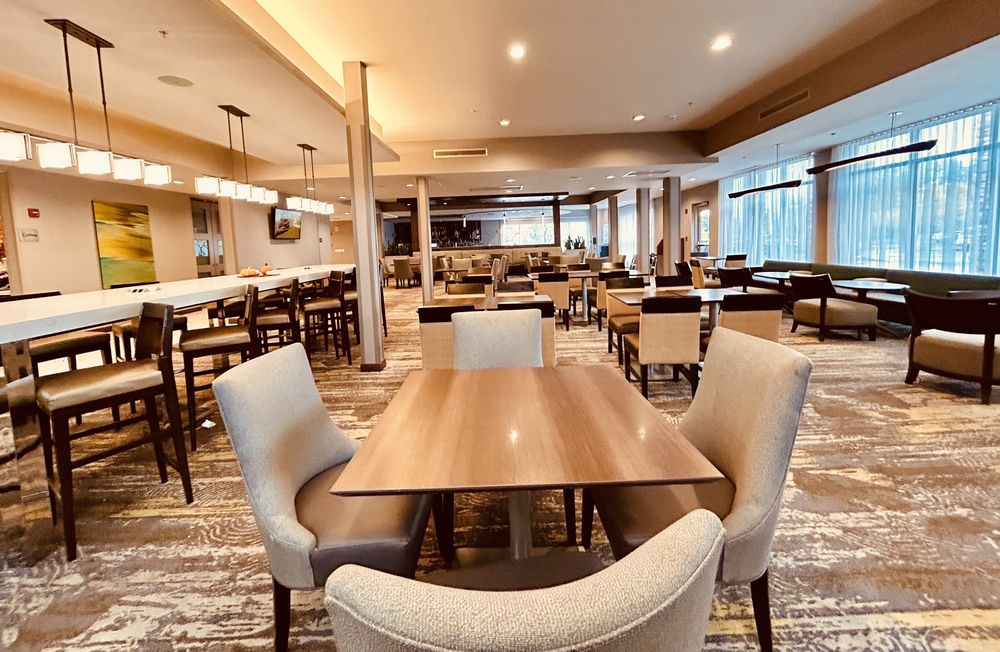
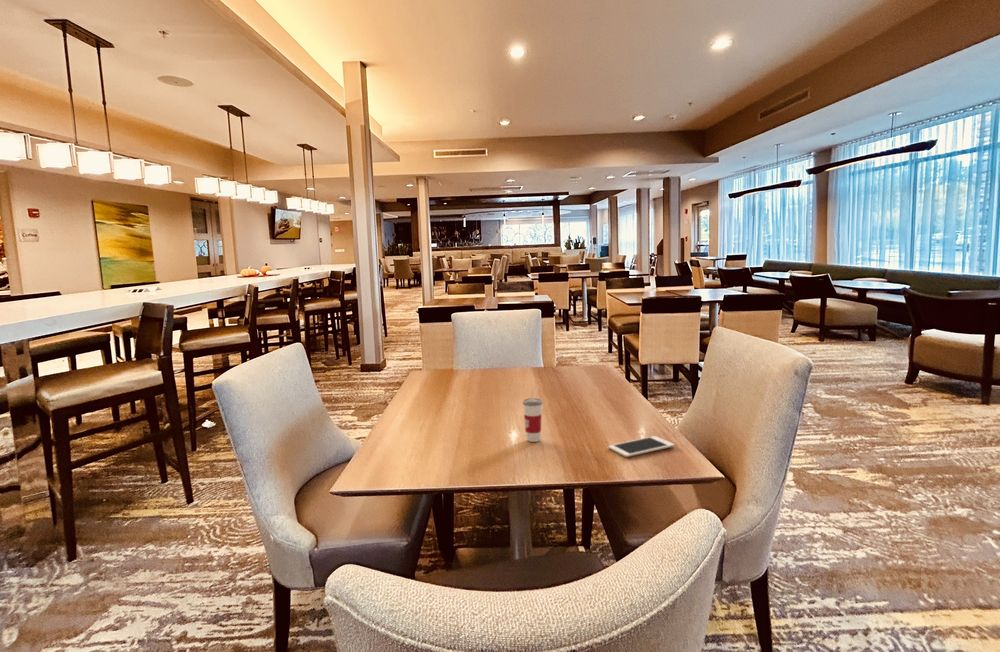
+ cell phone (641, 446)
+ cup (532, 413)
